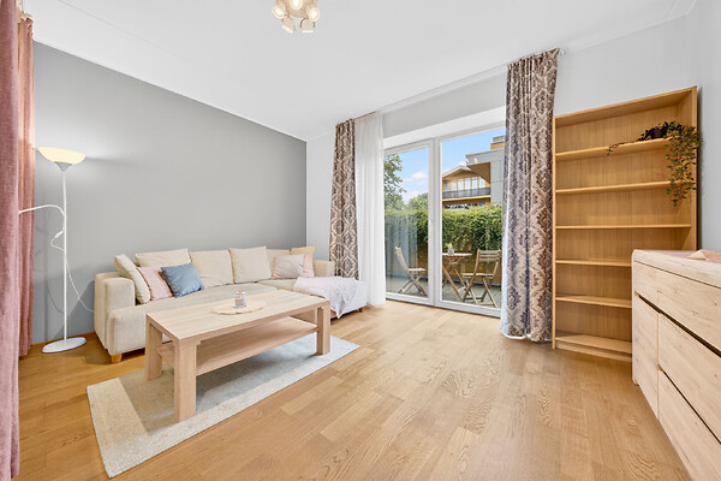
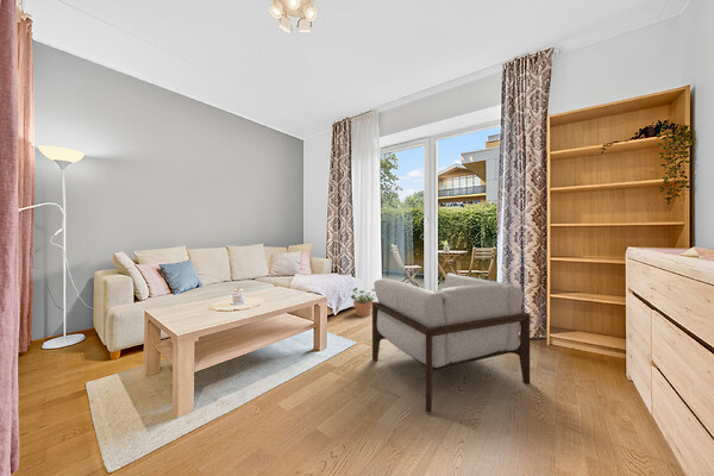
+ armchair (444, 325)
+ potted plant (364, 301)
